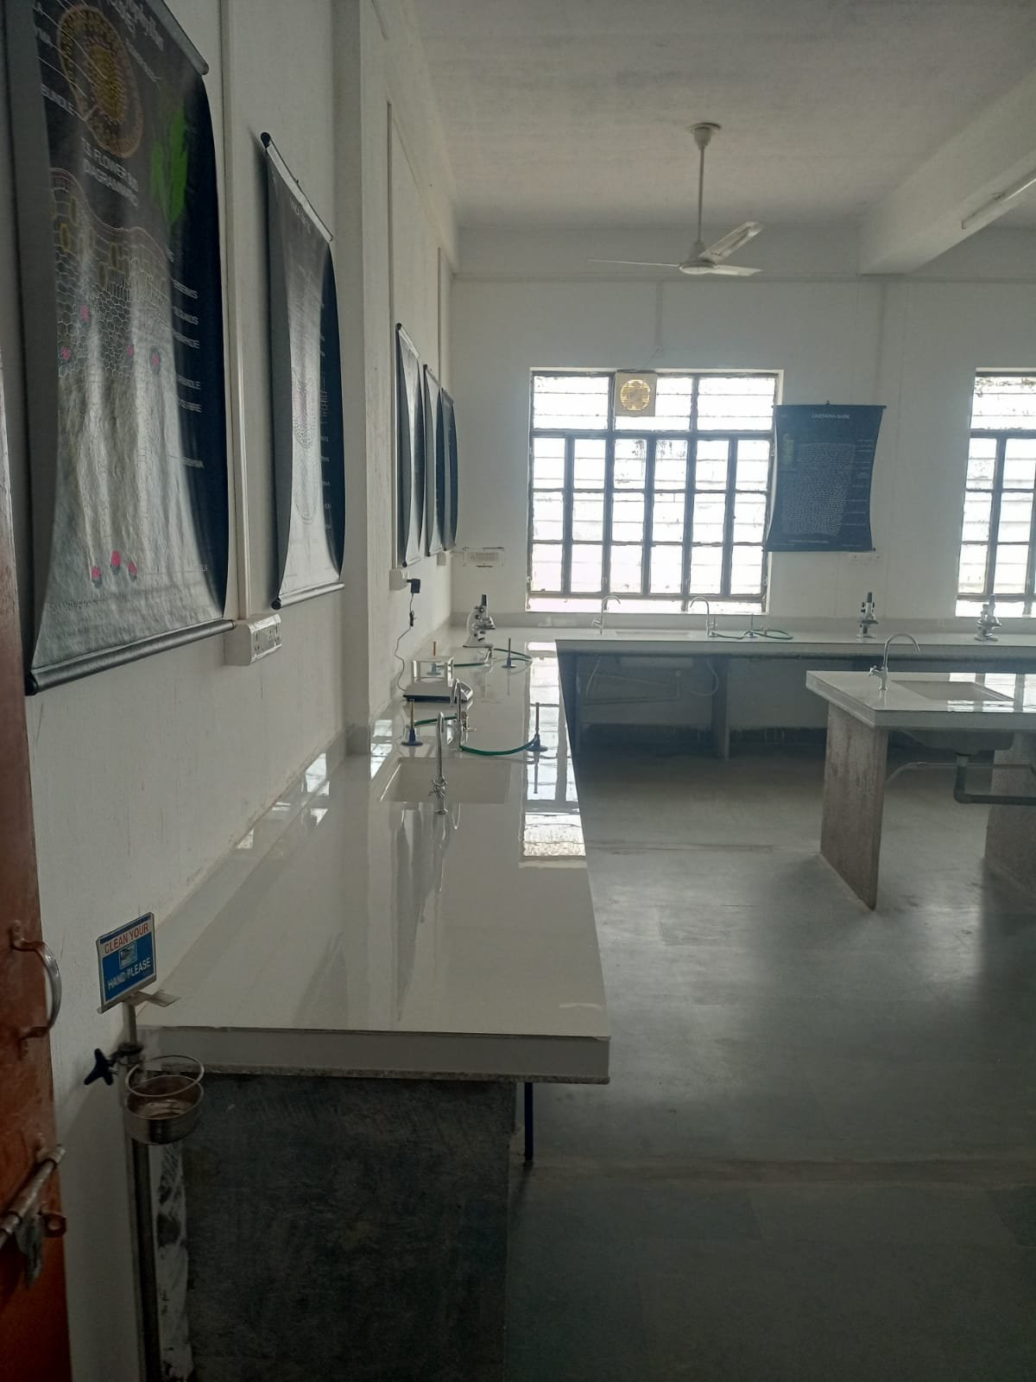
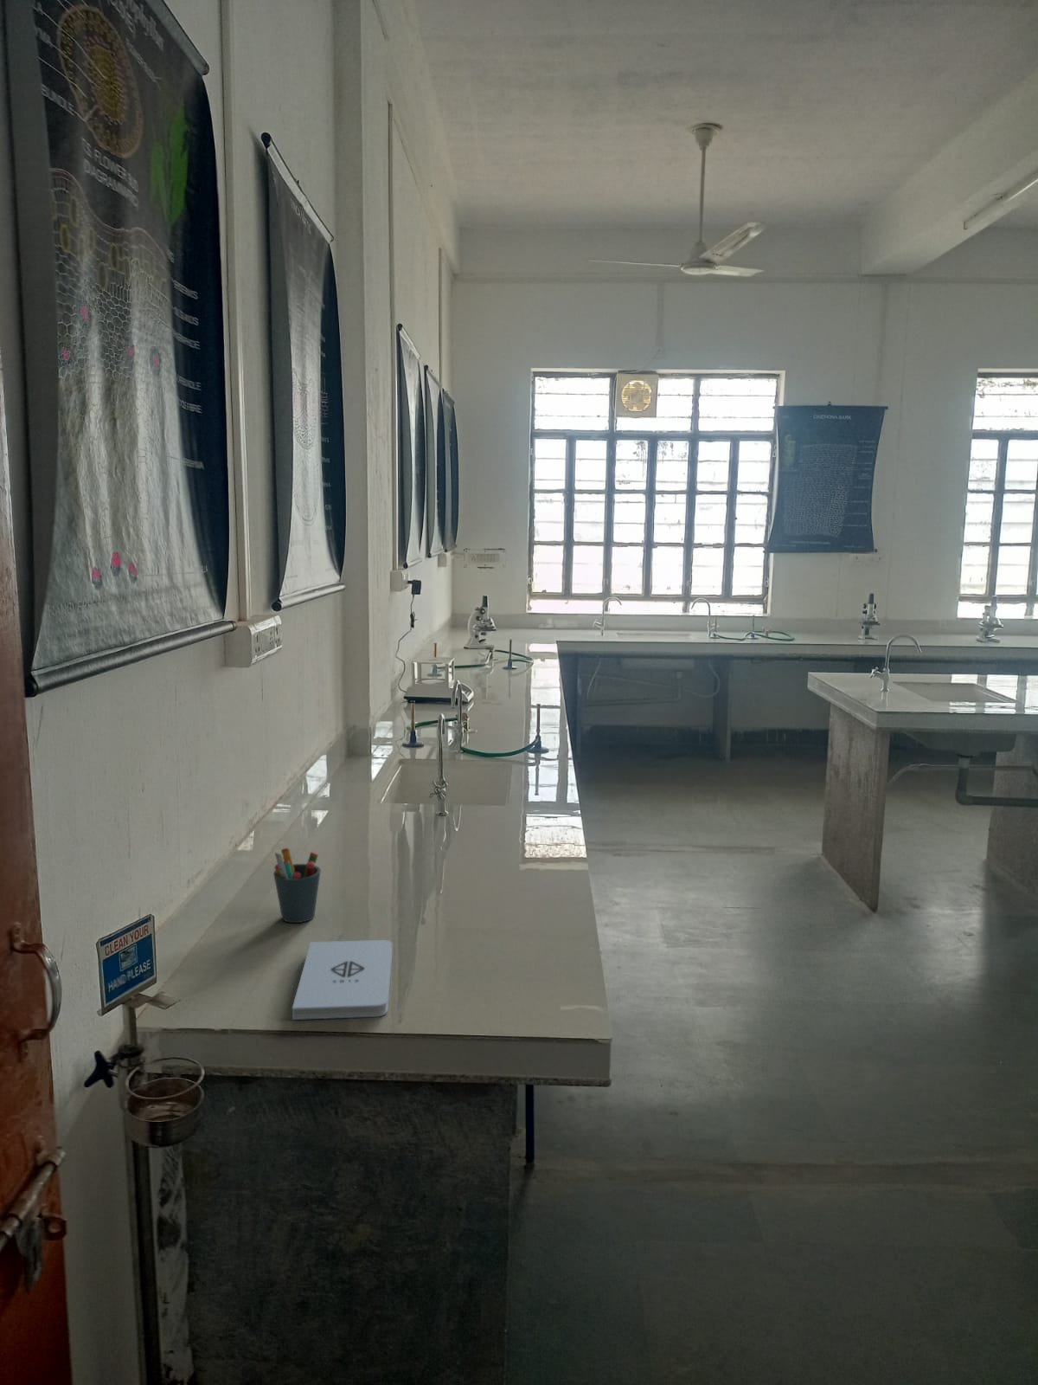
+ pen holder (297, 881)
+ notepad (346, 976)
